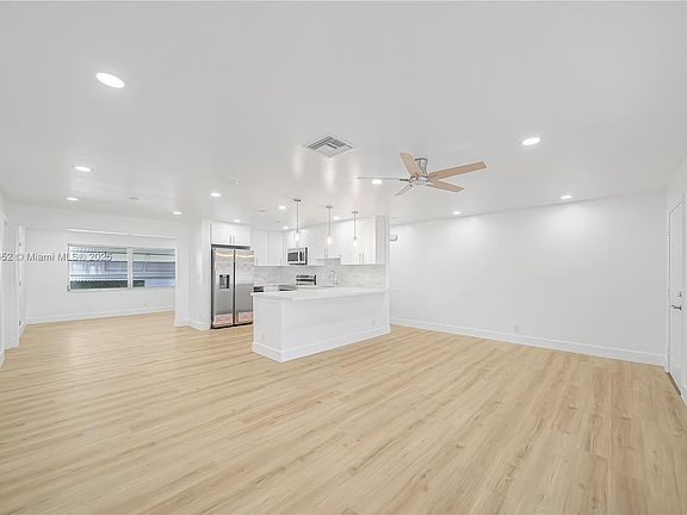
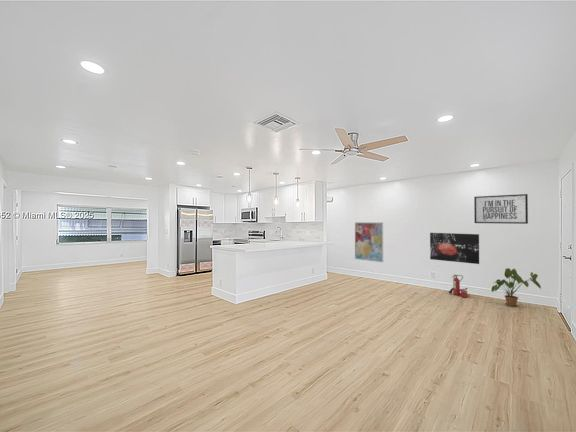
+ wall art (368, 241)
+ wall art (453, 247)
+ fire extinguisher (459, 285)
+ house plant (514, 287)
+ mirror (499, 209)
